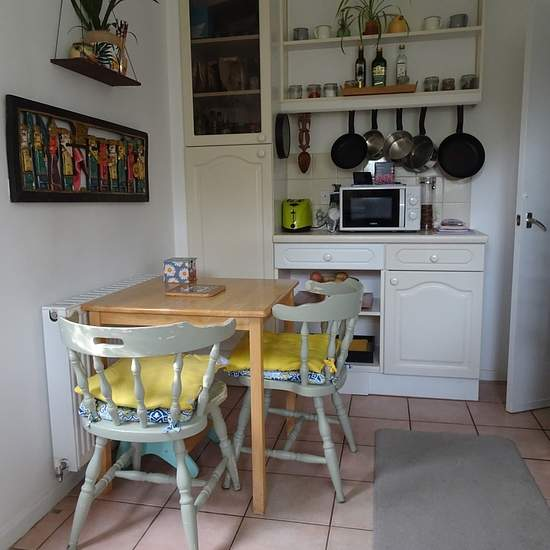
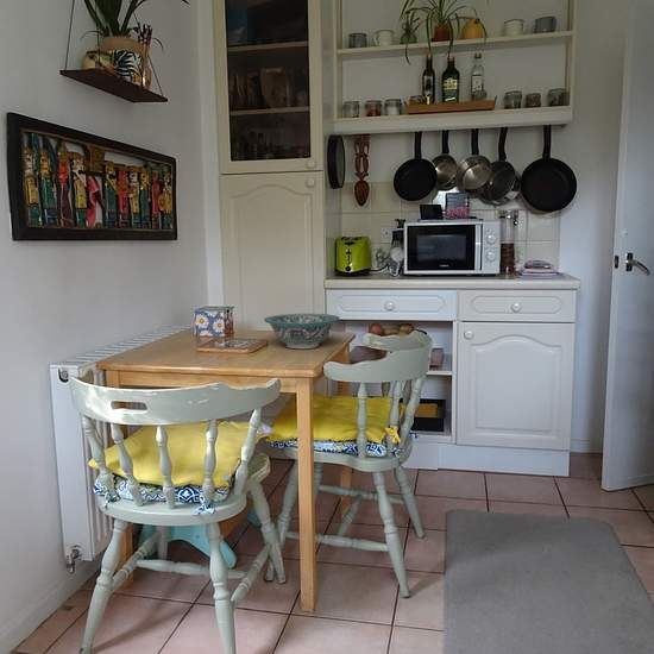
+ bowl (302, 332)
